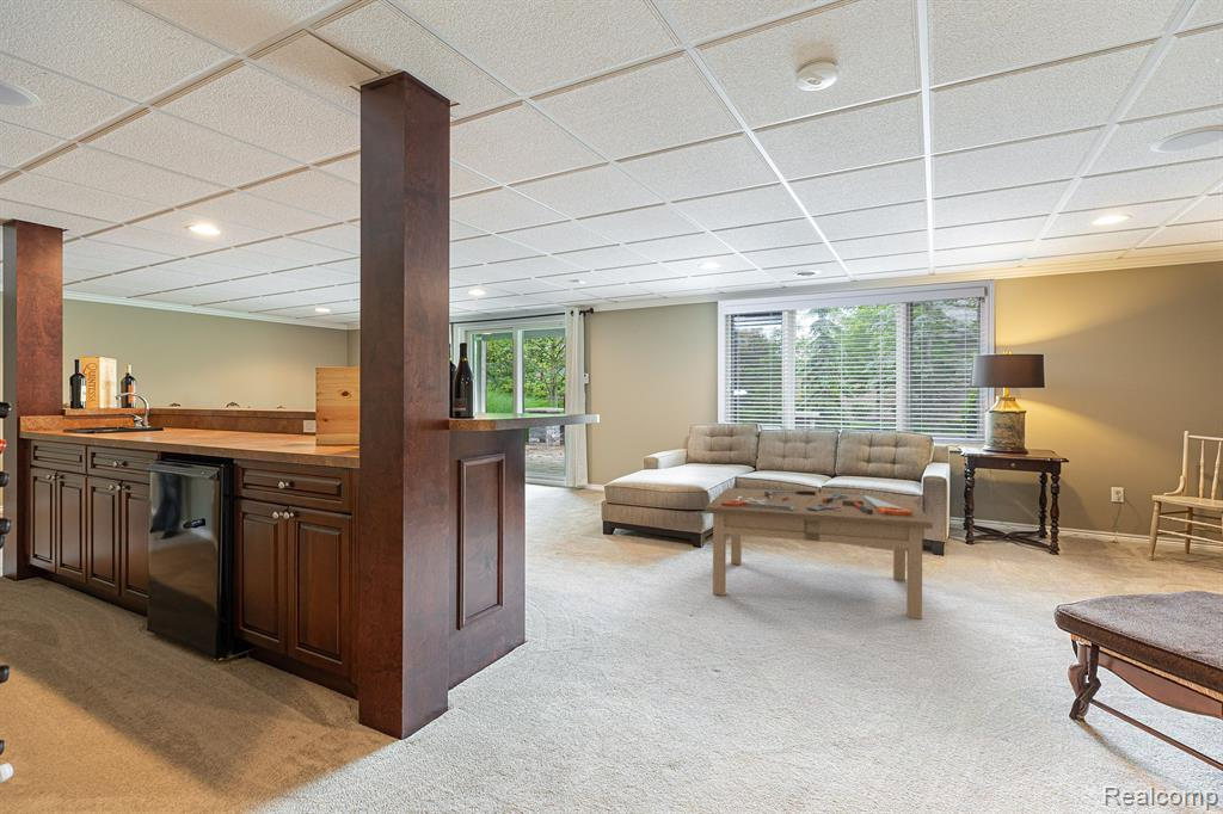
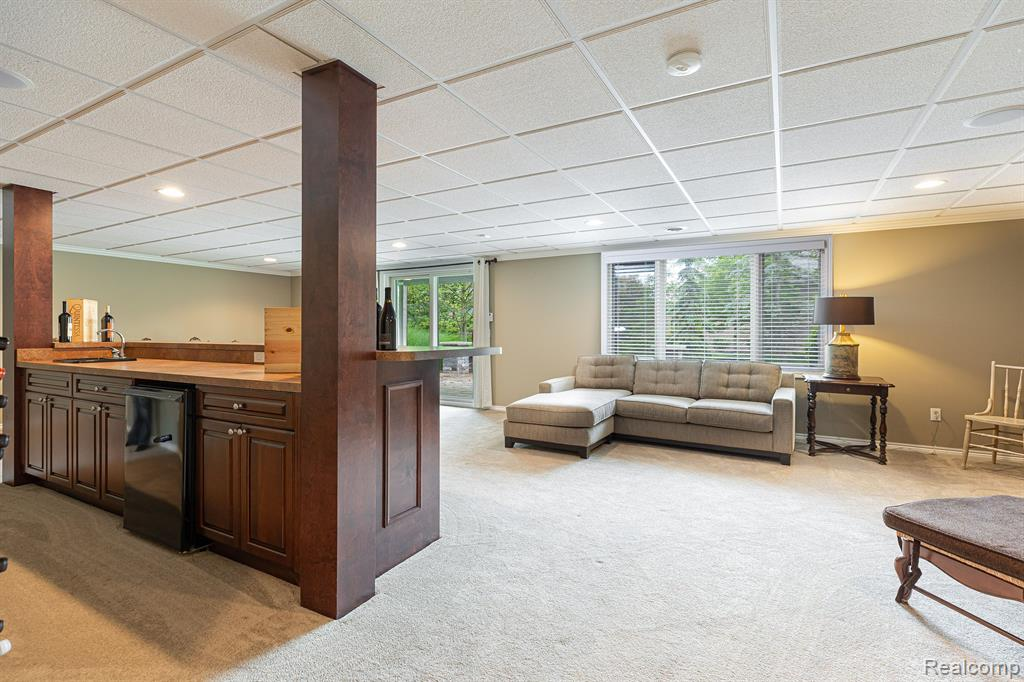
- coffee table (812, 539)
